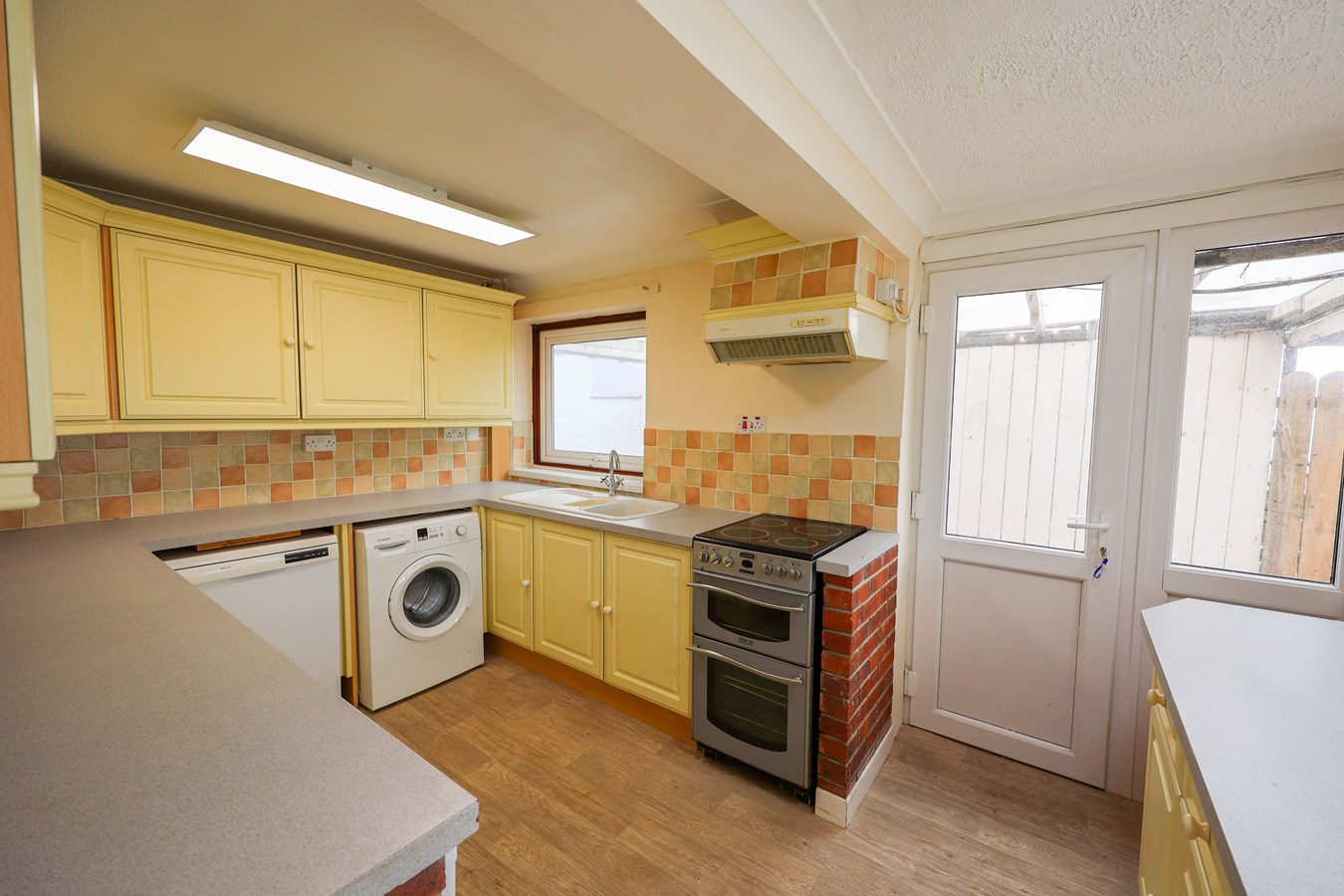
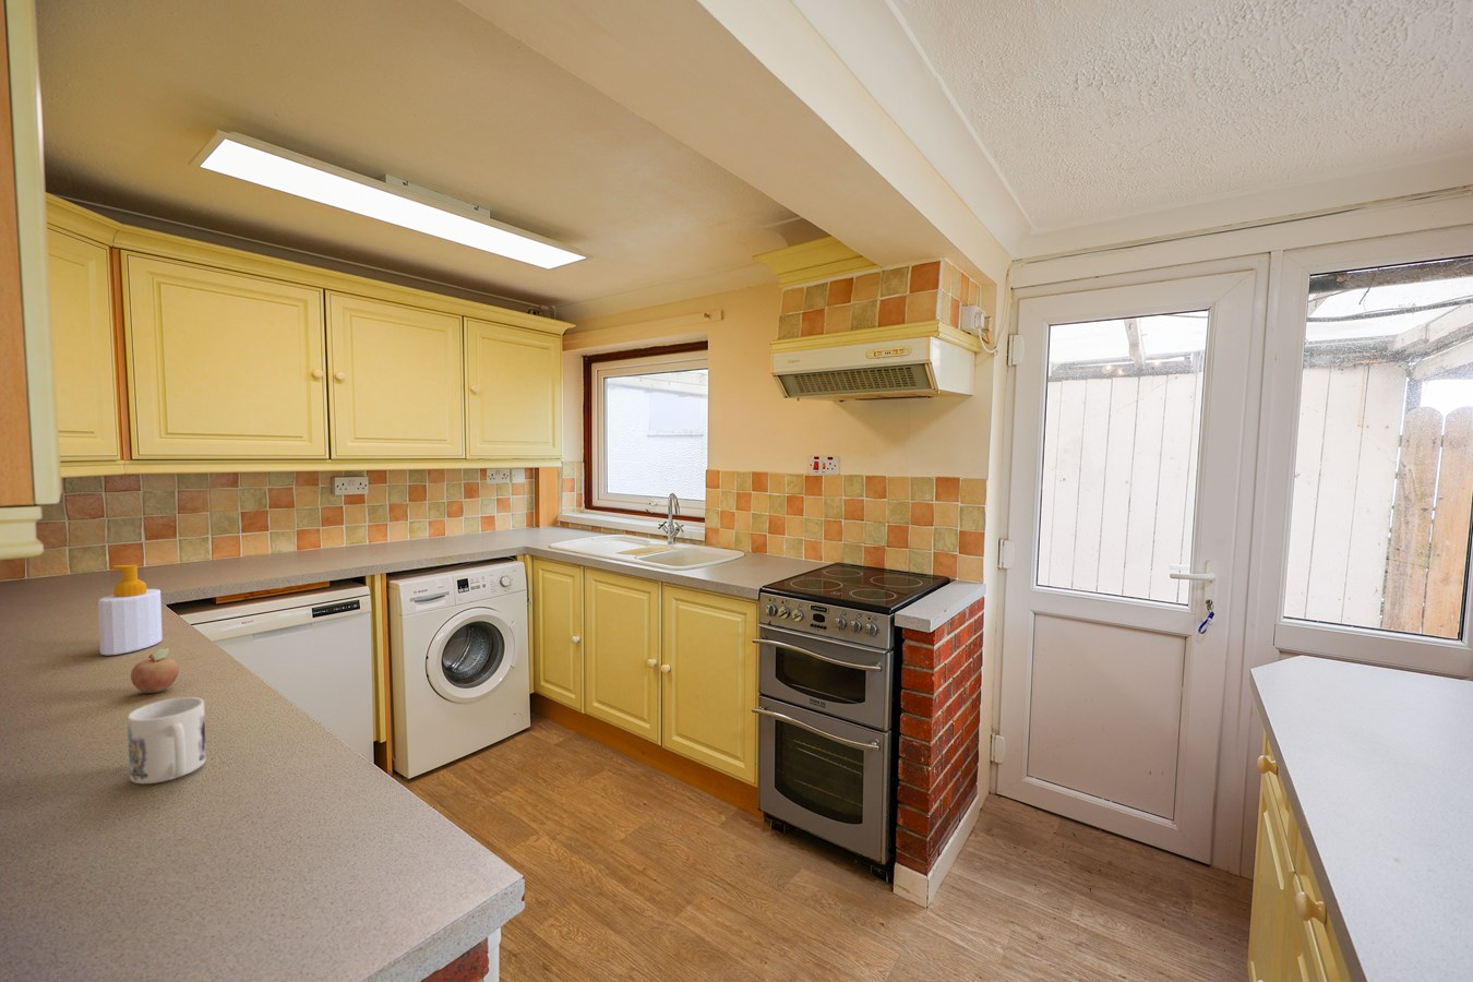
+ soap bottle (130, 607)
+ fruit (155, 671)
+ mug (170, 742)
